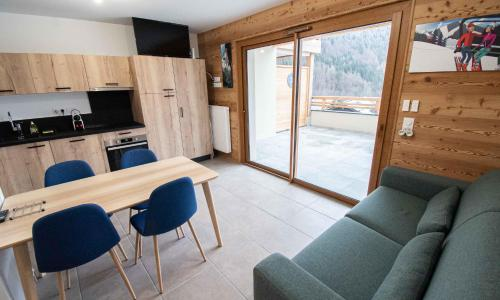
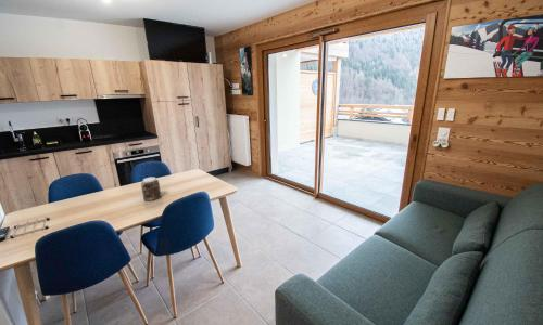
+ jar (151, 187)
